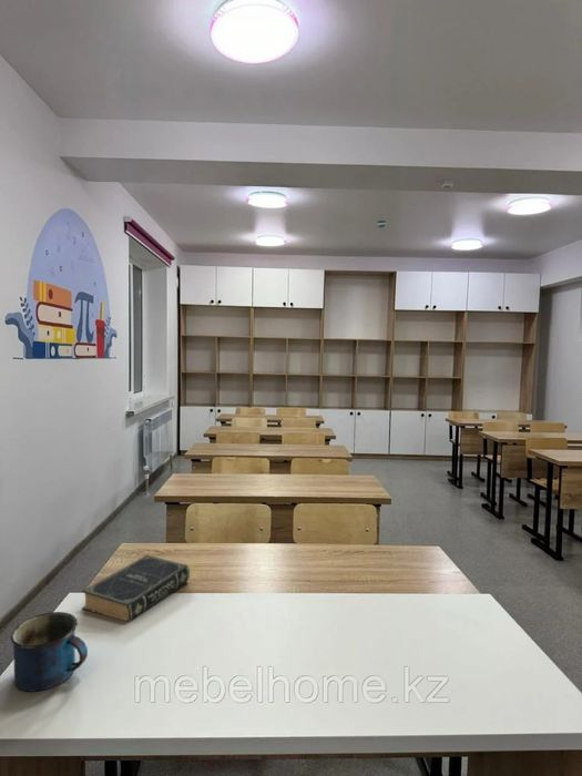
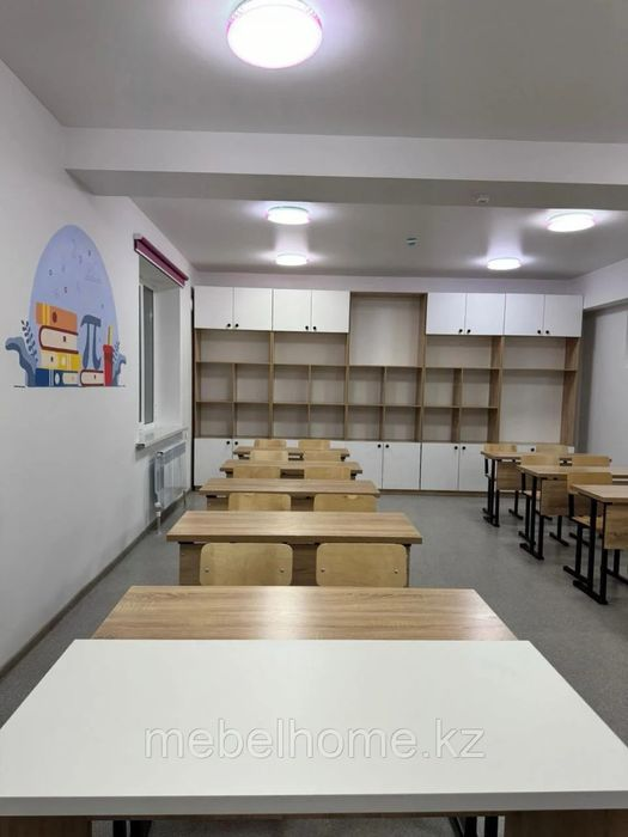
- mug (51, 651)
- book (139, 585)
